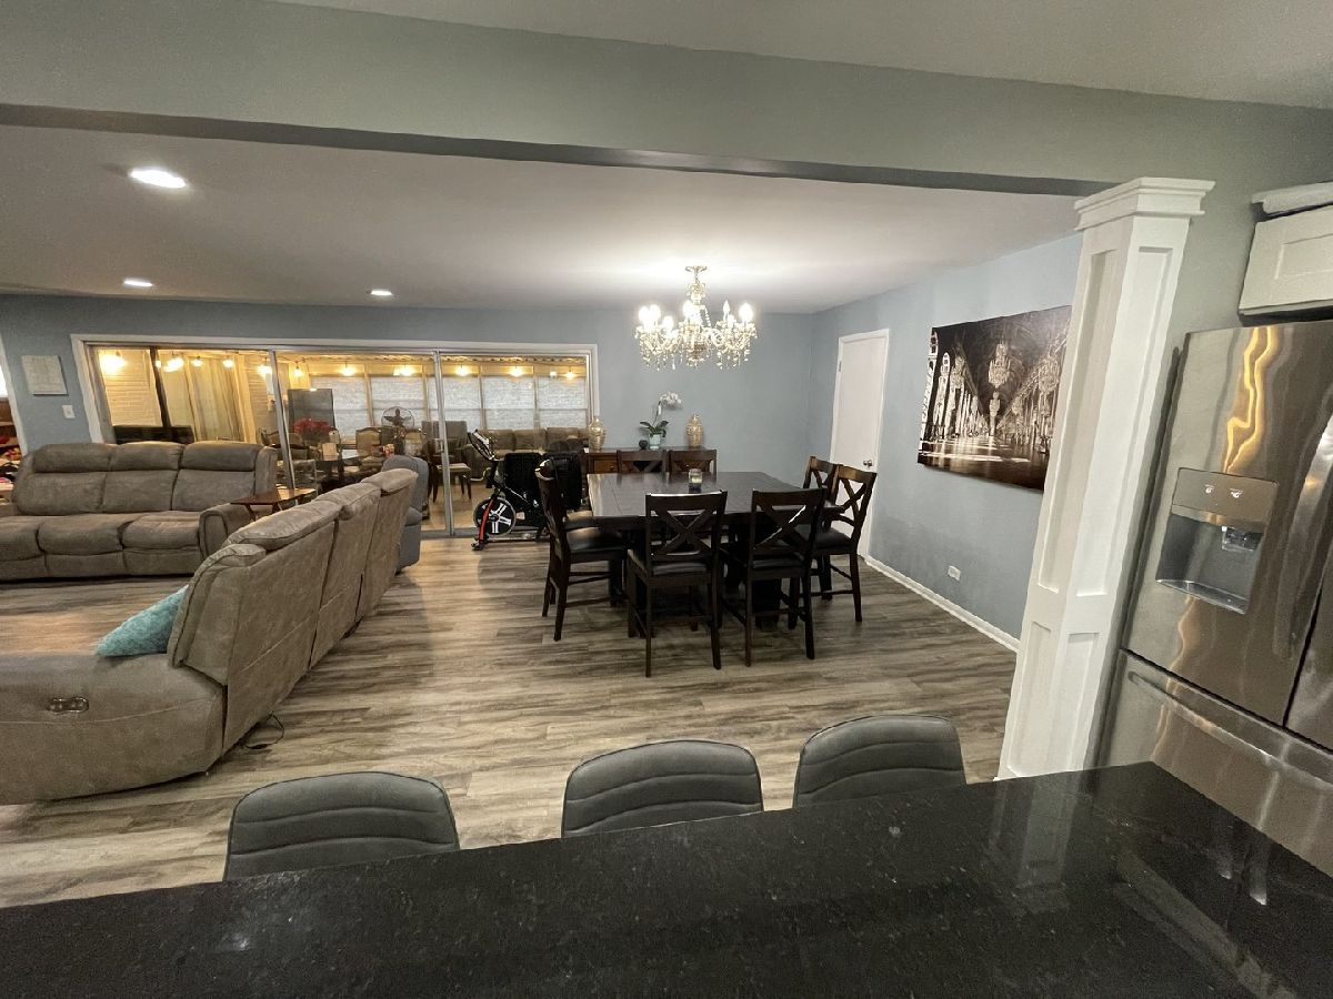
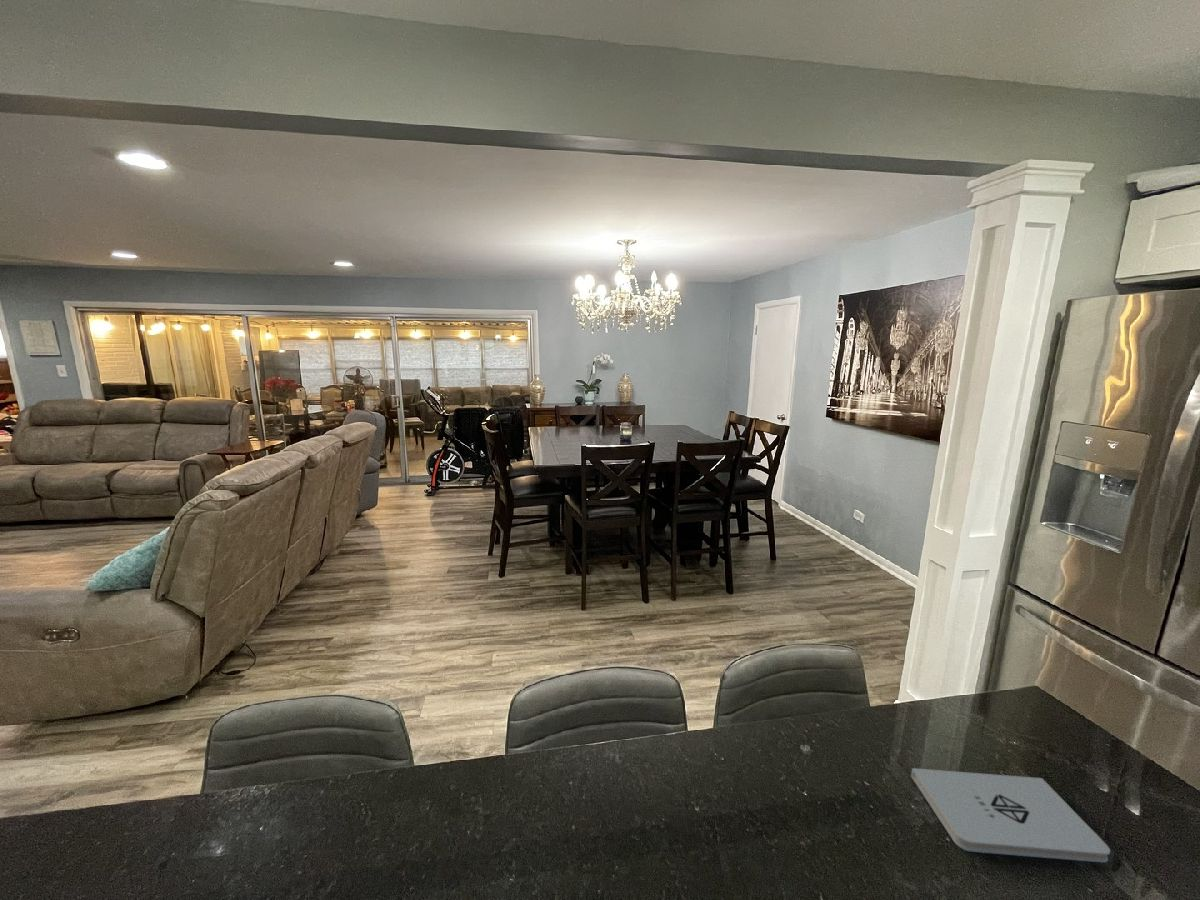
+ notepad (1003, 811)
